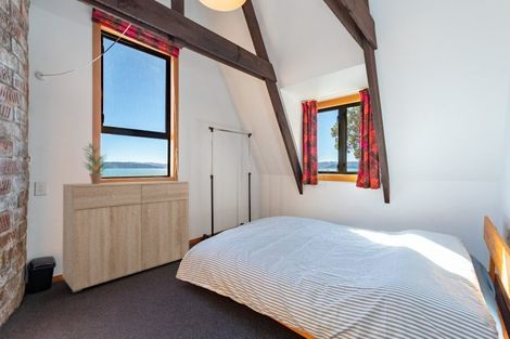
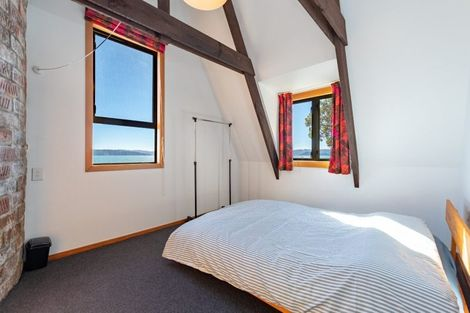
- dresser (132, 224)
- potted plant (94, 162)
